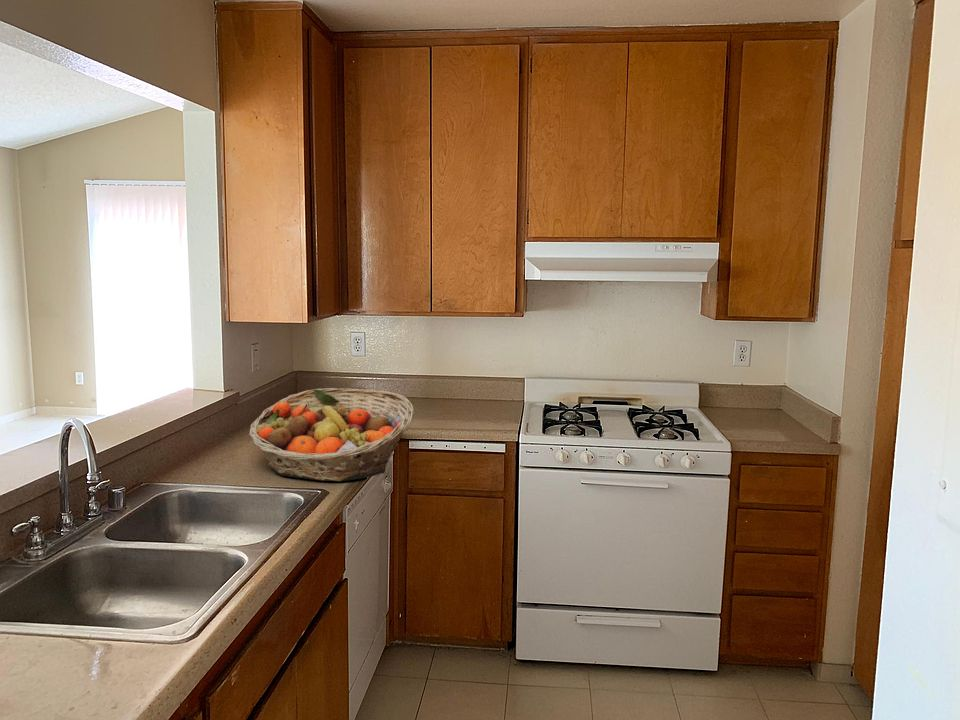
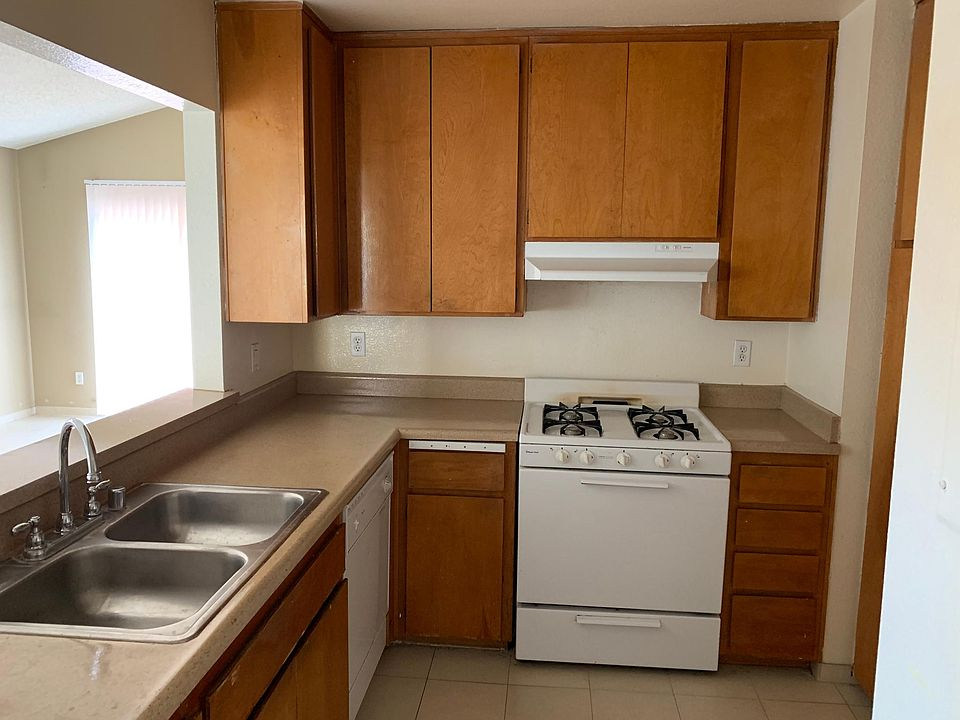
- fruit basket (332, 431)
